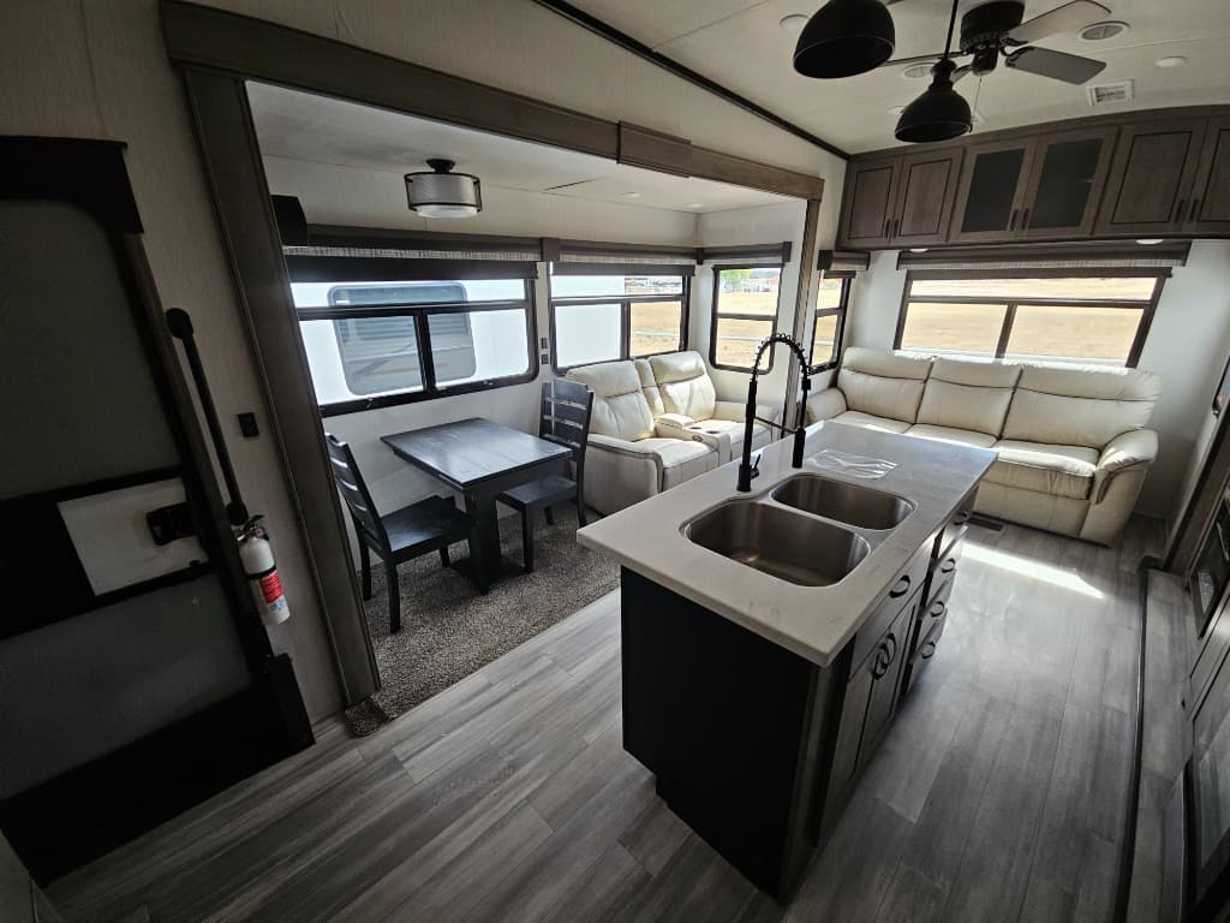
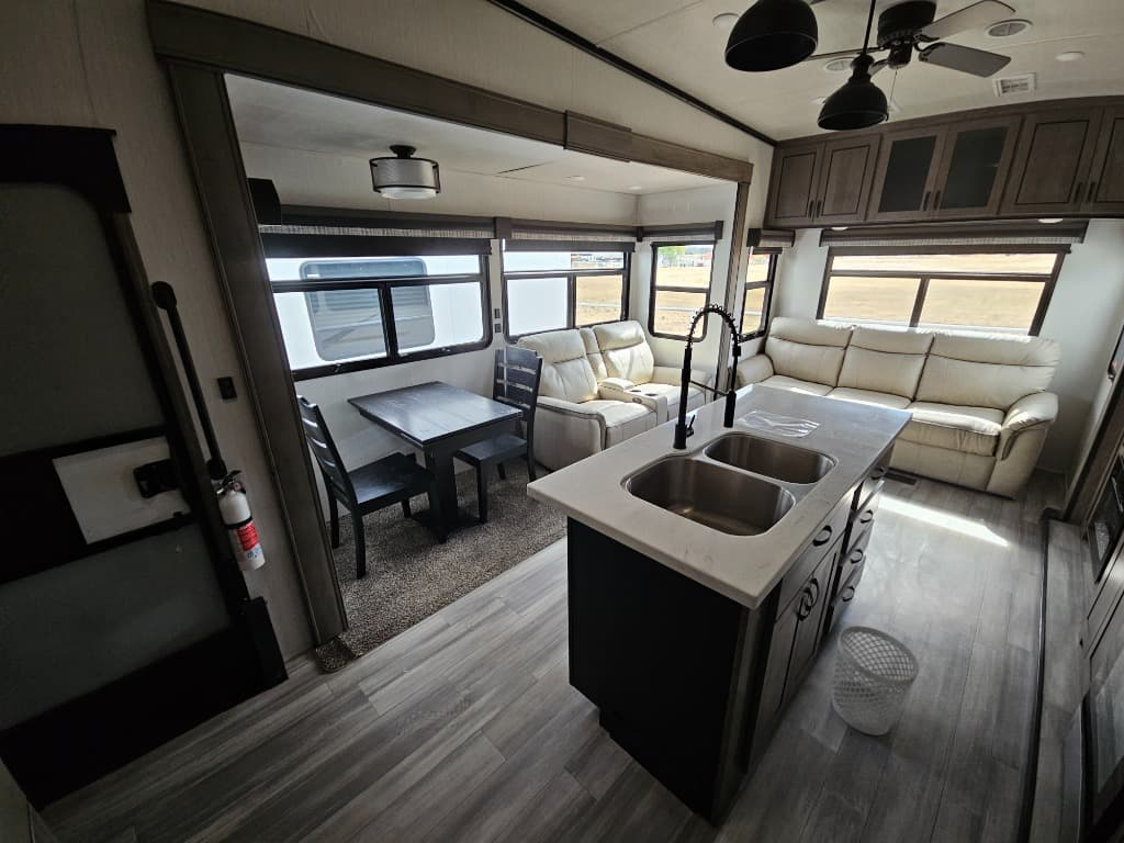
+ wastebasket (868, 681)
